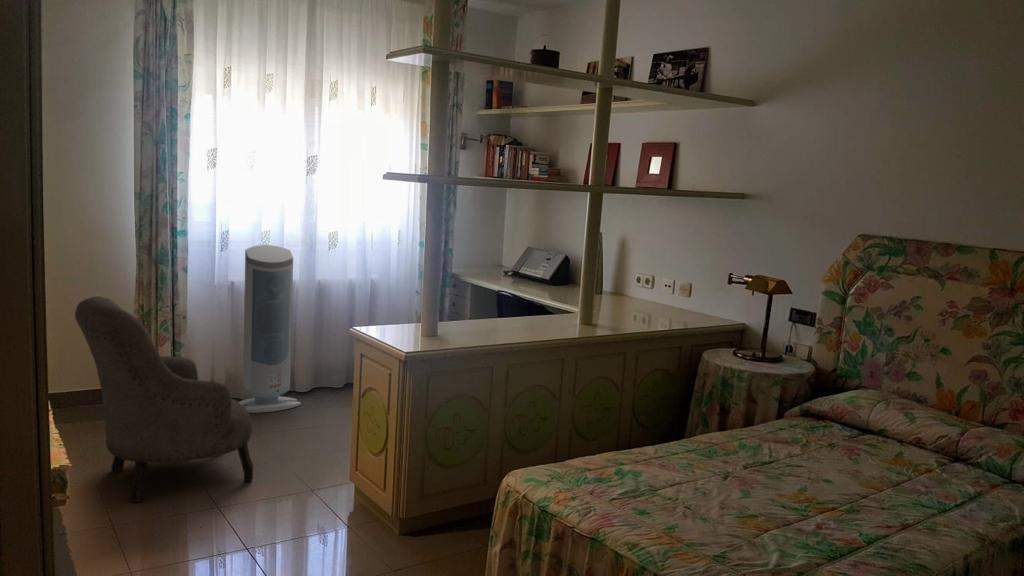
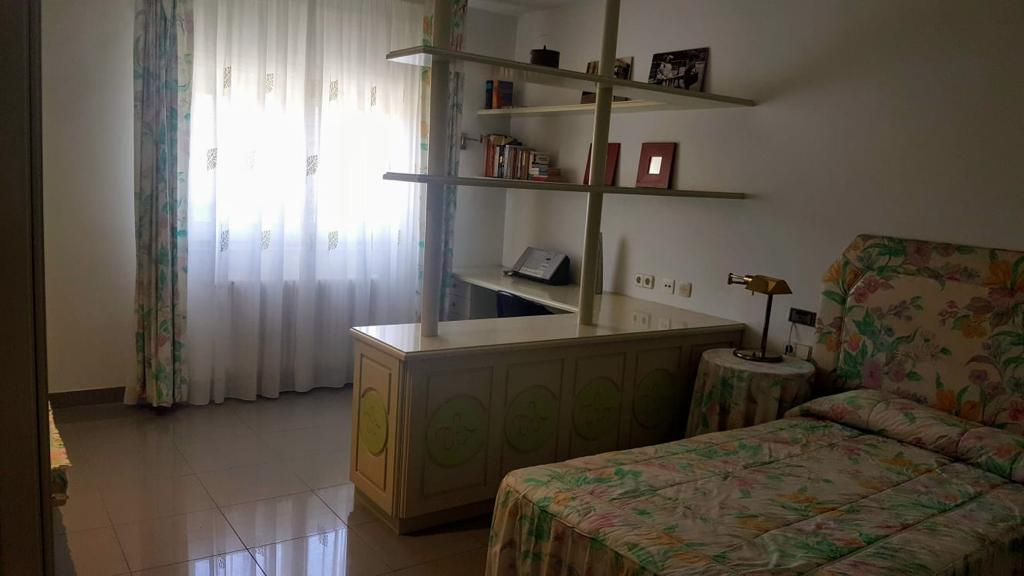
- air purifier (267, 327)
- armchair (167, 389)
